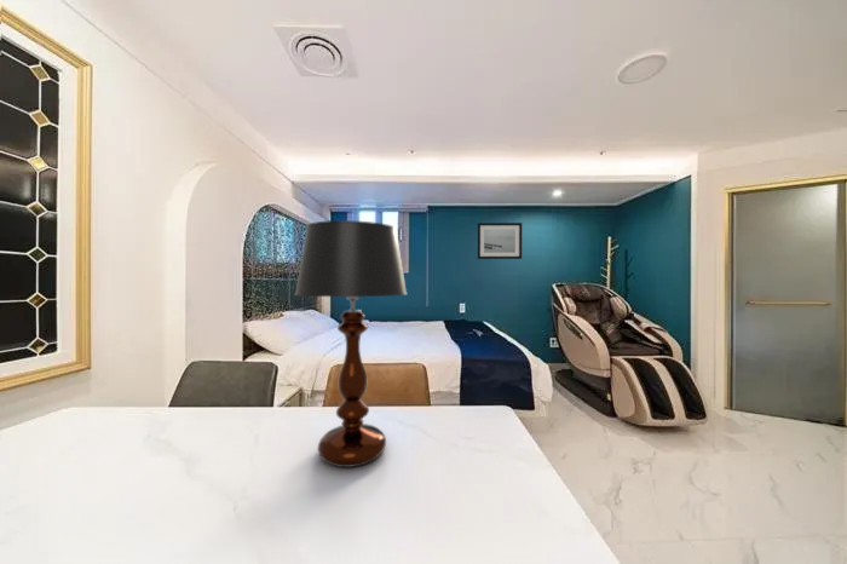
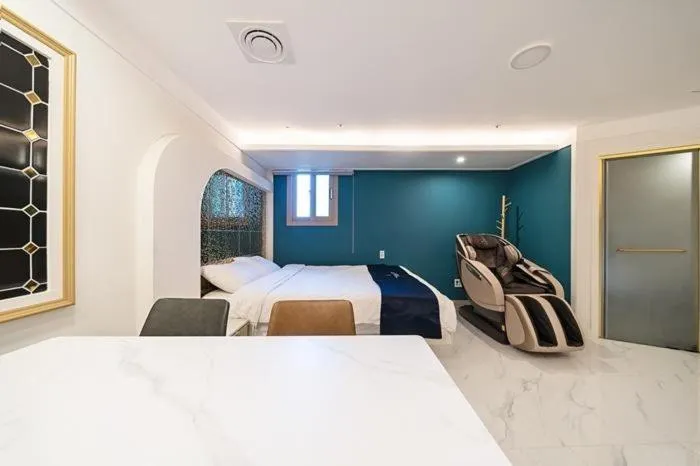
- table lamp (352, 340)
- wall art (499, 241)
